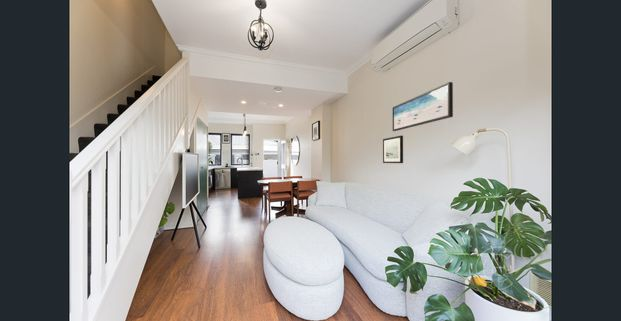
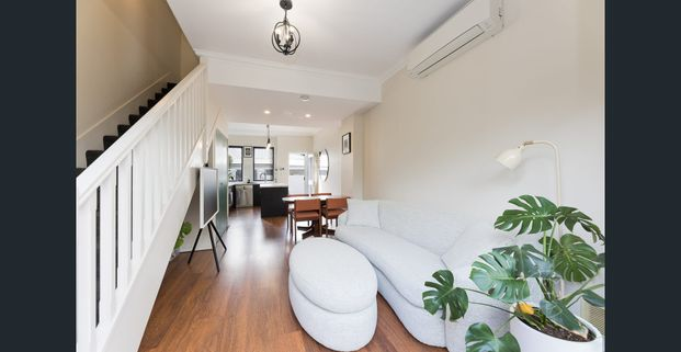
- wall art (416, 111)
- wall art (392, 150)
